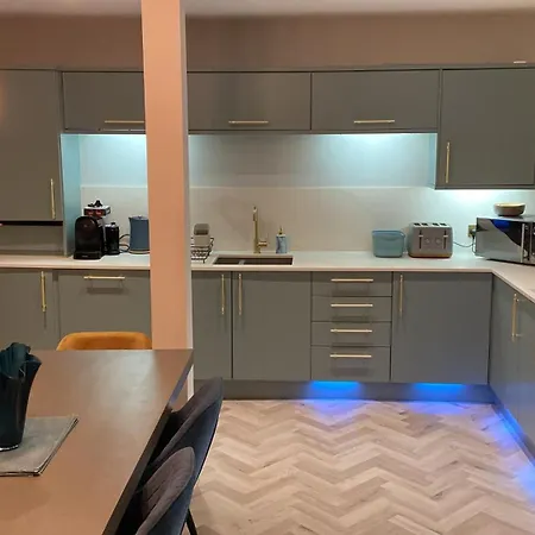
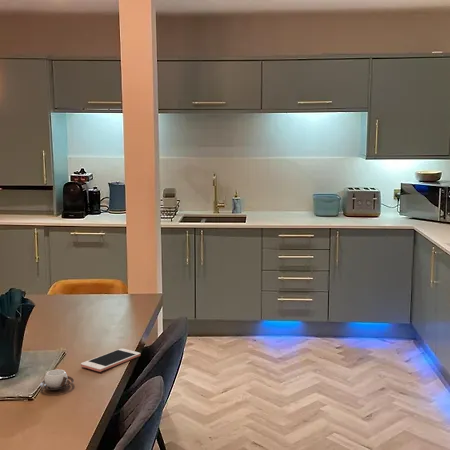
+ cell phone (111, 359)
+ cup (56, 380)
